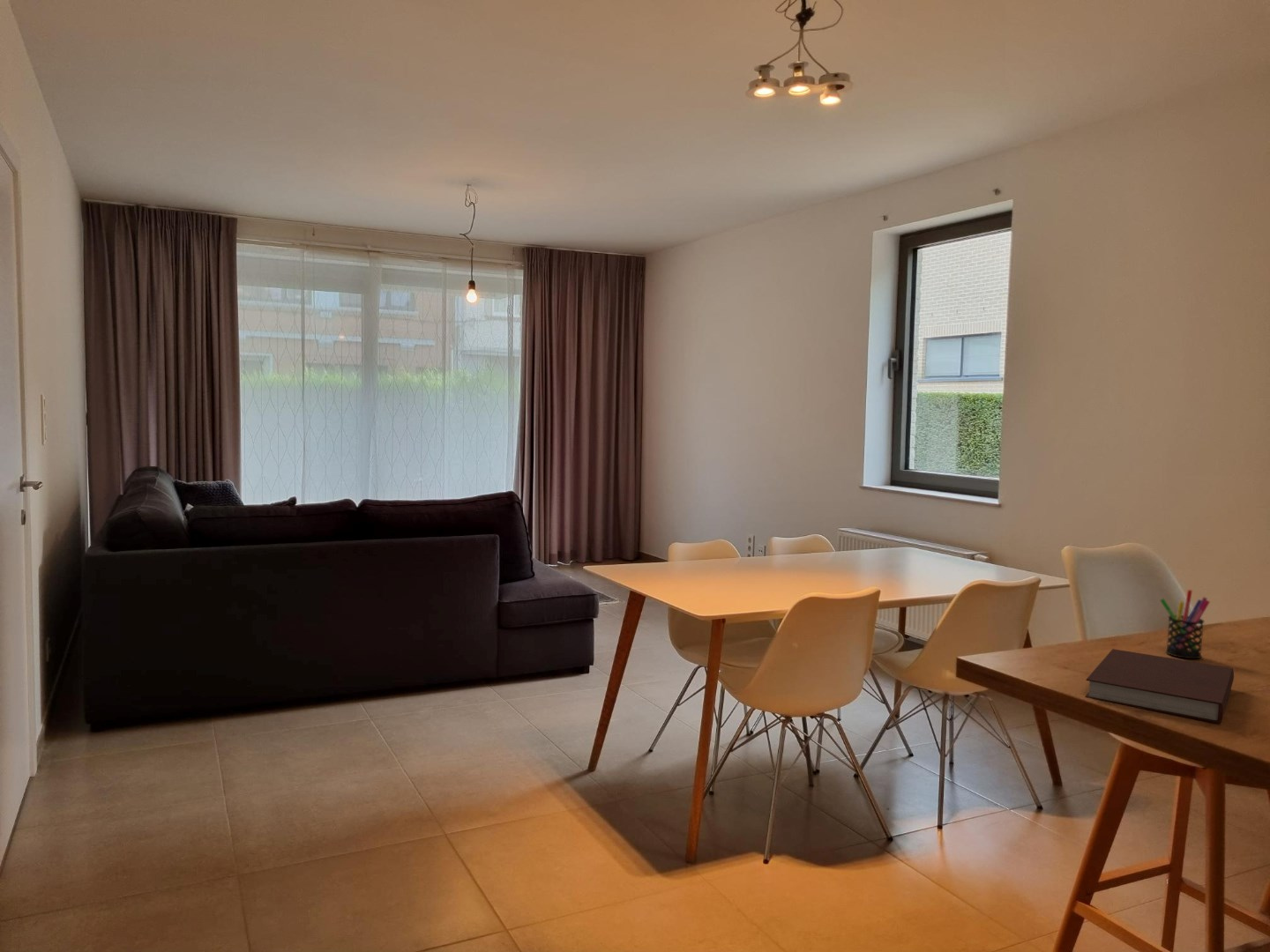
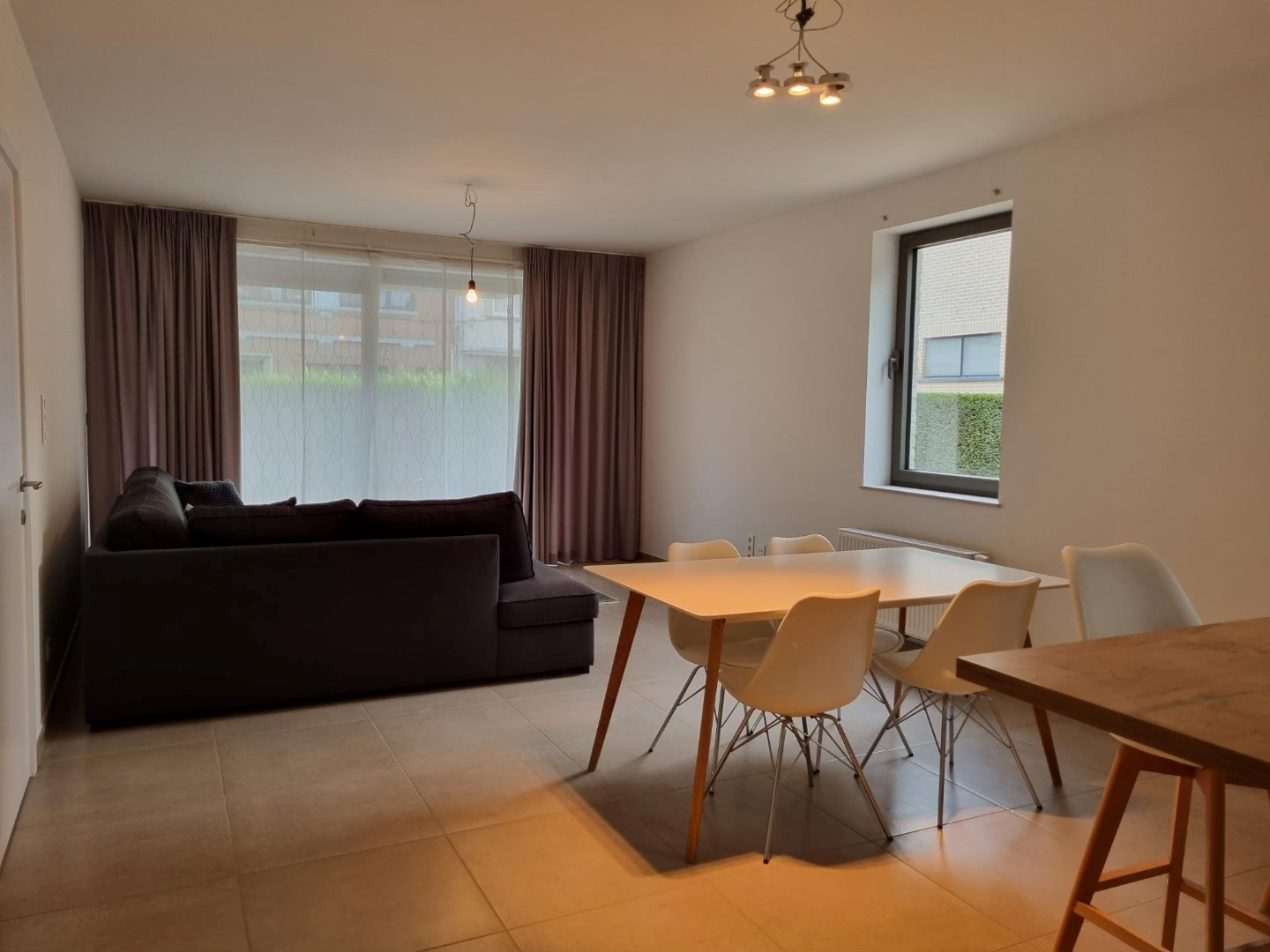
- notebook (1162, 682)
- pen holder (1182, 622)
